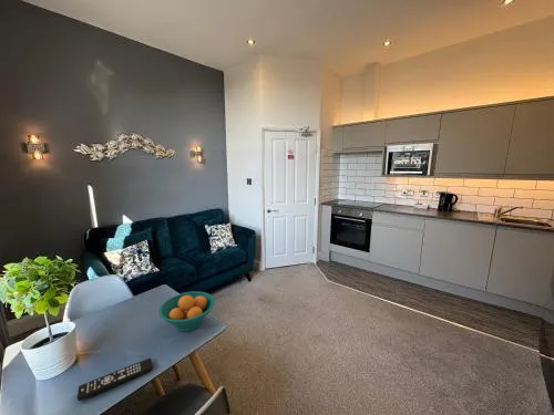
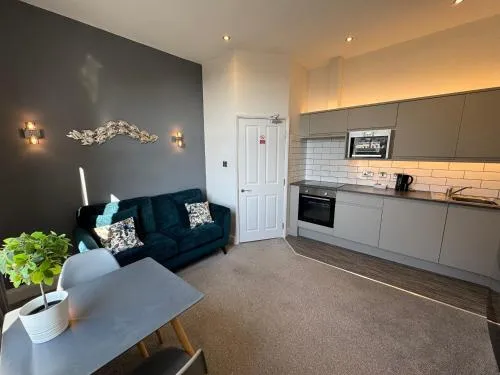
- fruit bowl (187, 310)
- remote control (117, 377)
